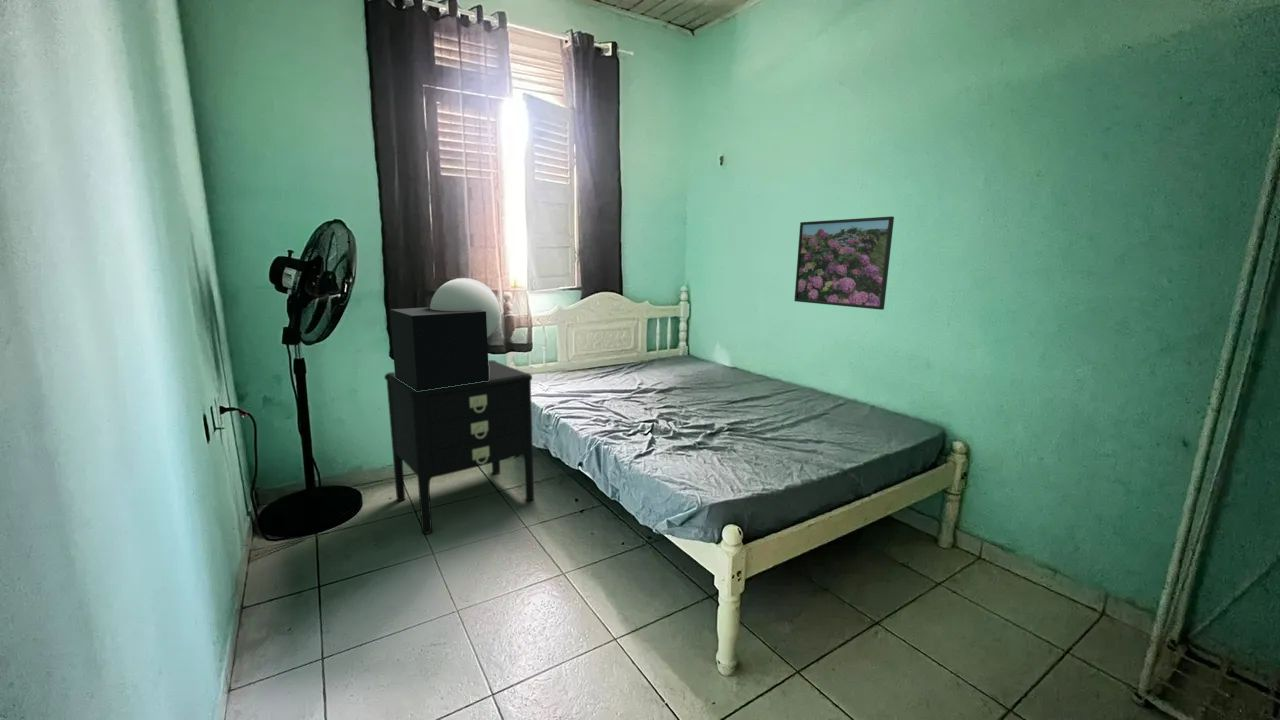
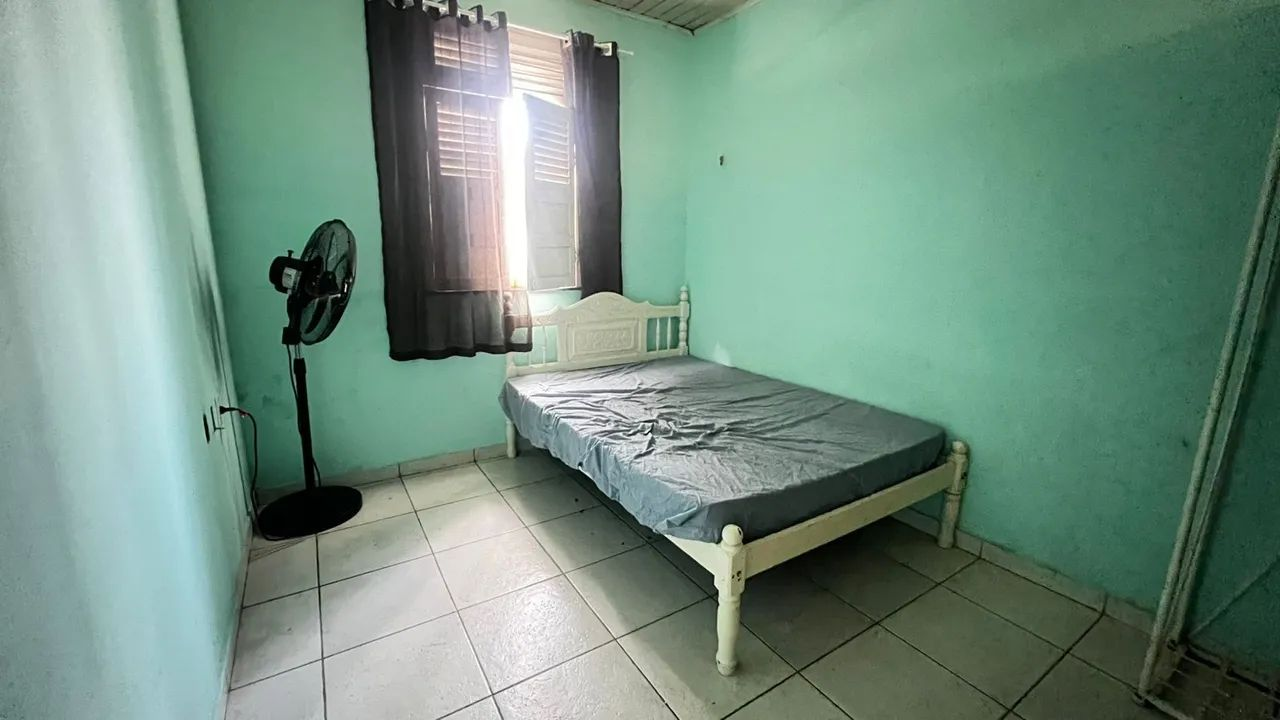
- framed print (839, 263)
- nightstand (462, 438)
- table lamp (452, 327)
